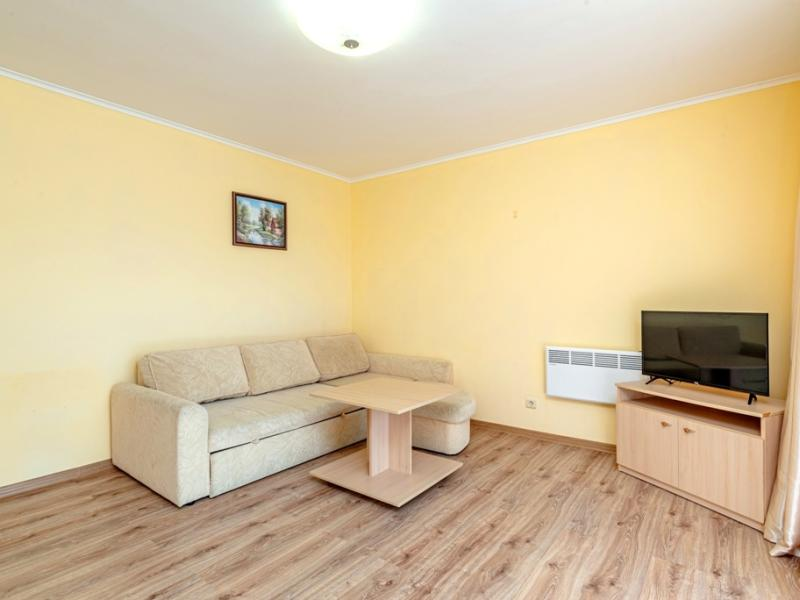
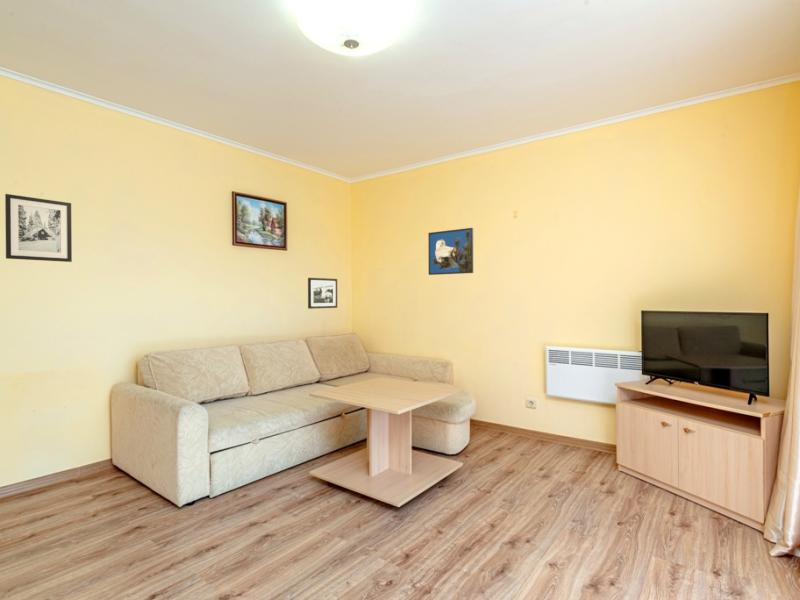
+ wall art (40, 229)
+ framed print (450, 252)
+ picture frame (323, 293)
